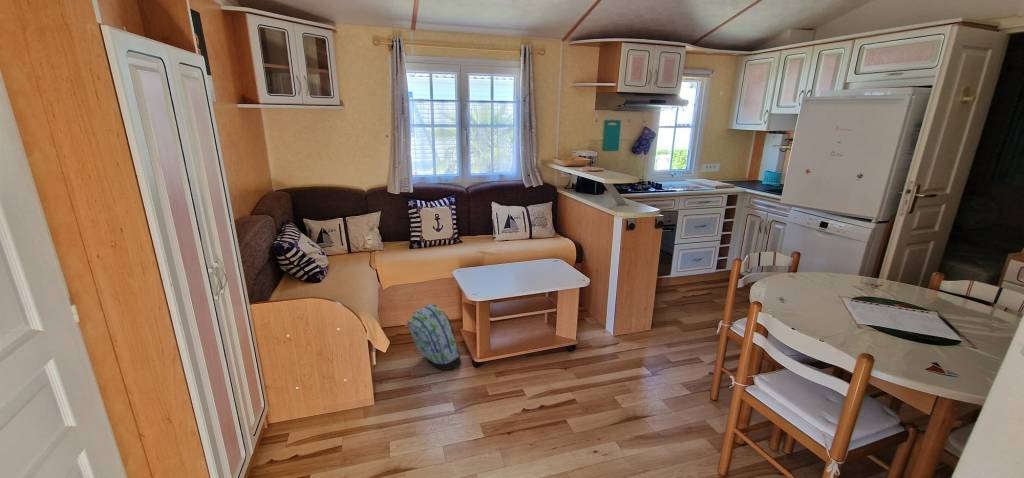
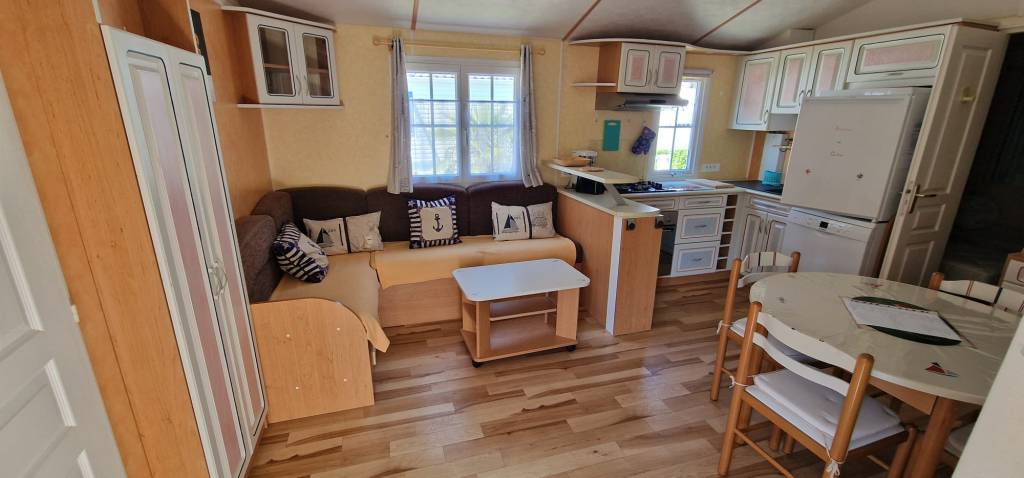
- backpack (433, 334)
